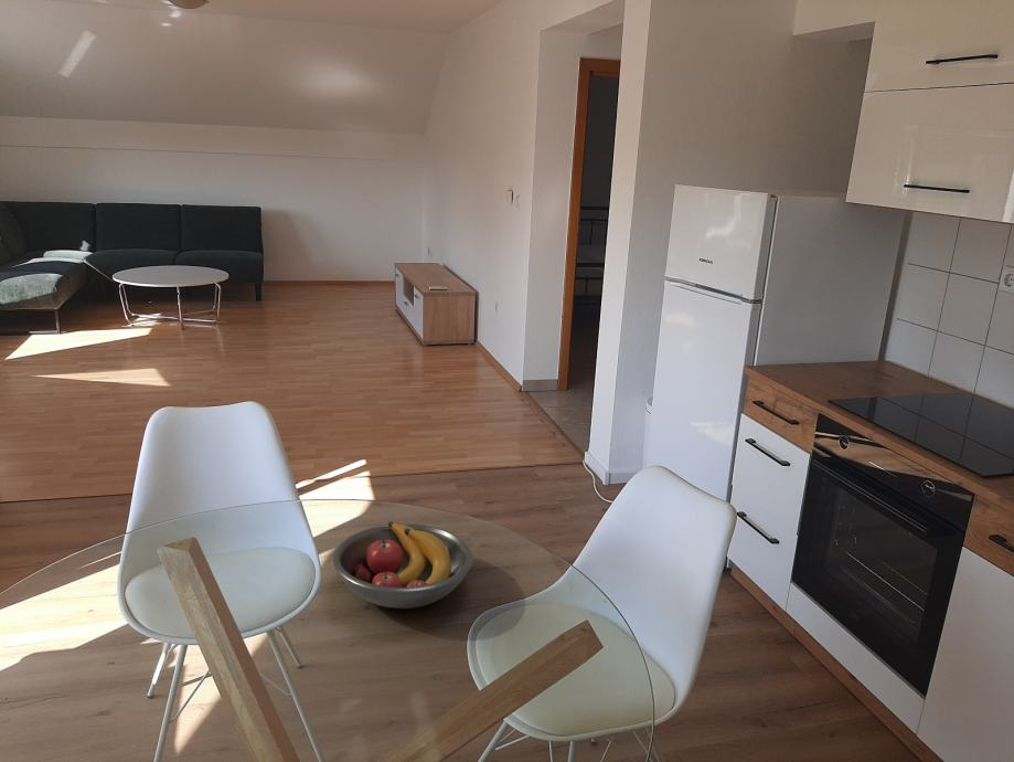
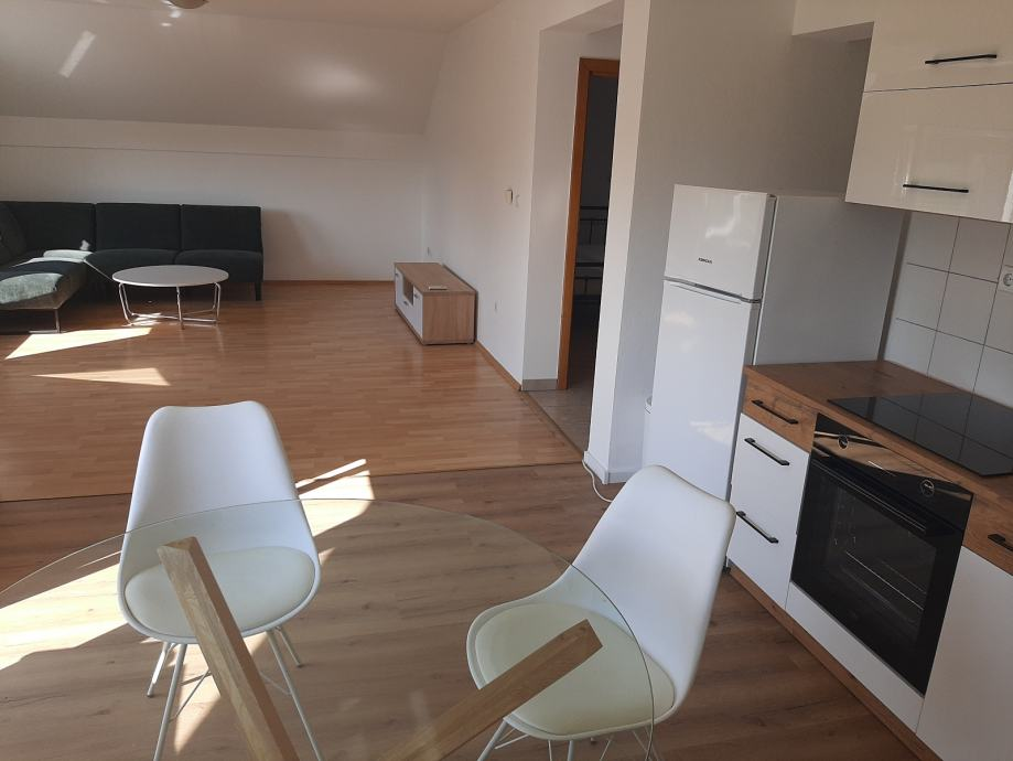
- fruit bowl (403, 567)
